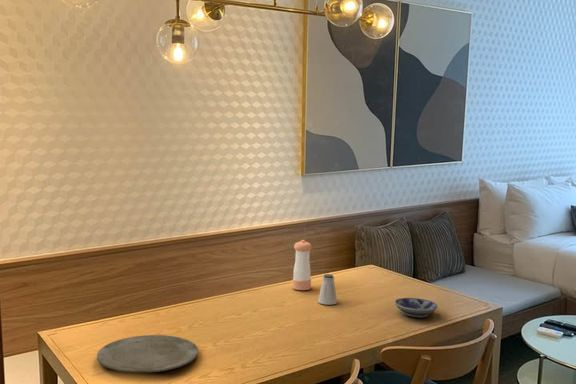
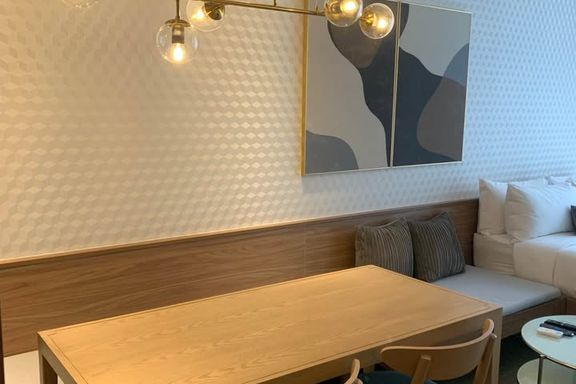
- bowl (415, 308)
- plate (148, 354)
- pepper shaker (302, 264)
- saltshaker (328, 288)
